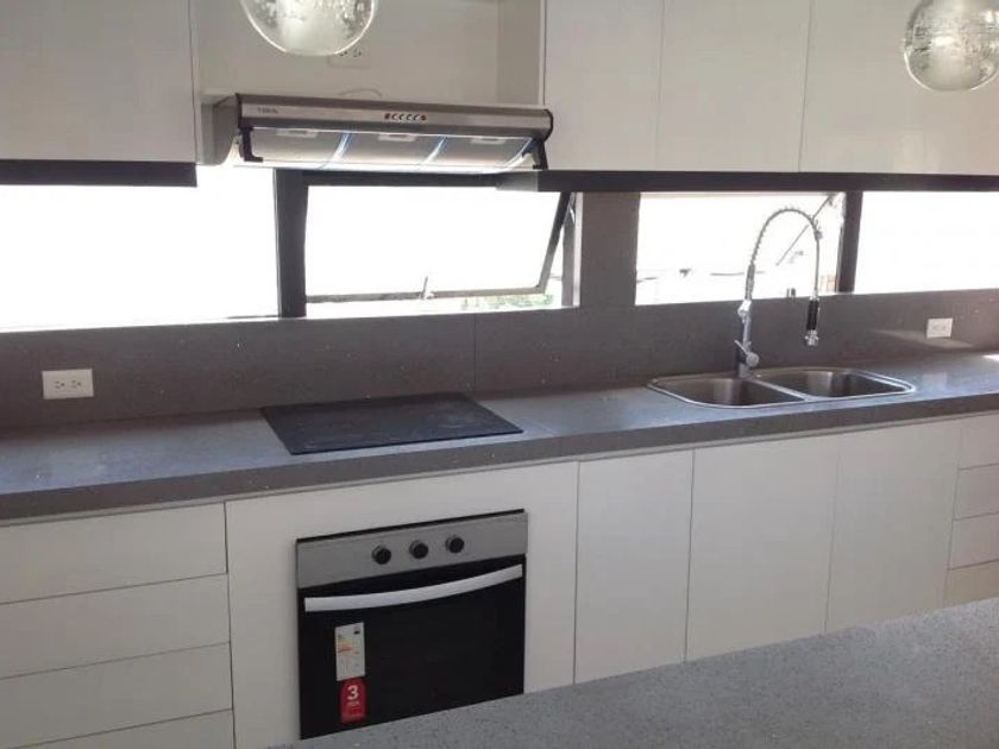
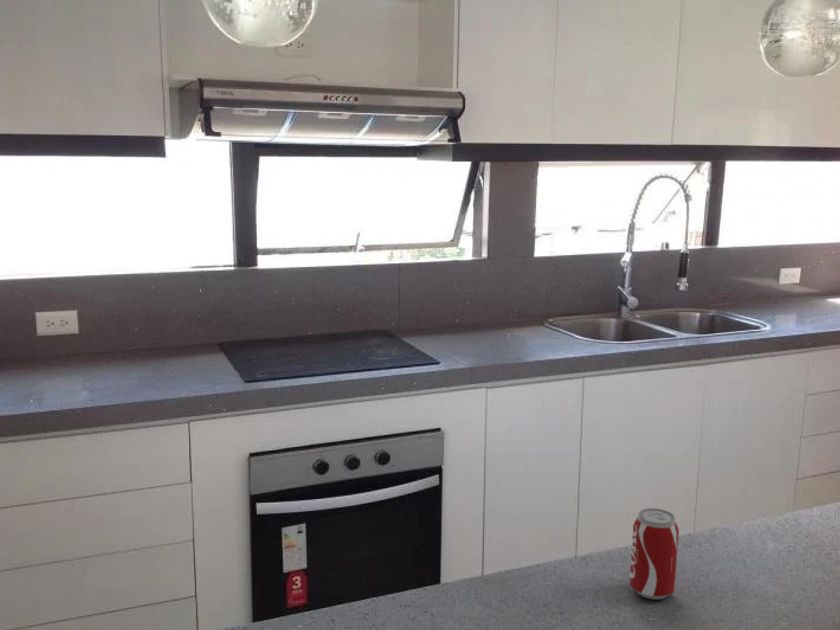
+ beverage can (654, 553)
